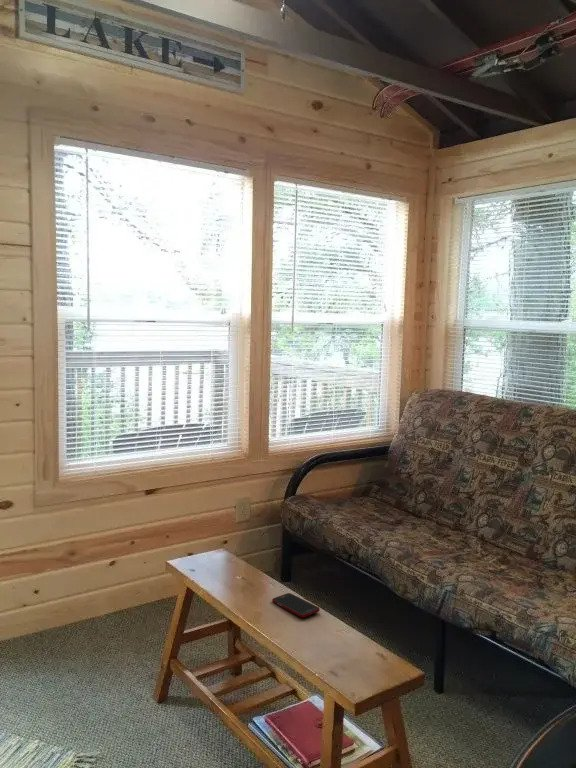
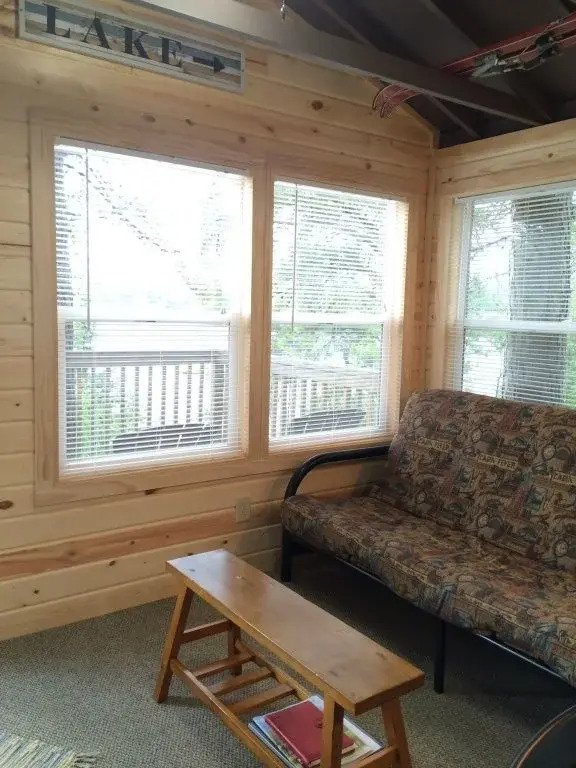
- cell phone (295, 605)
